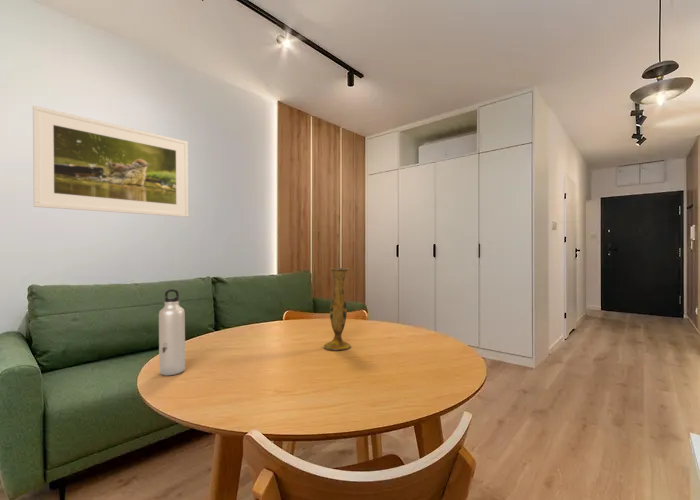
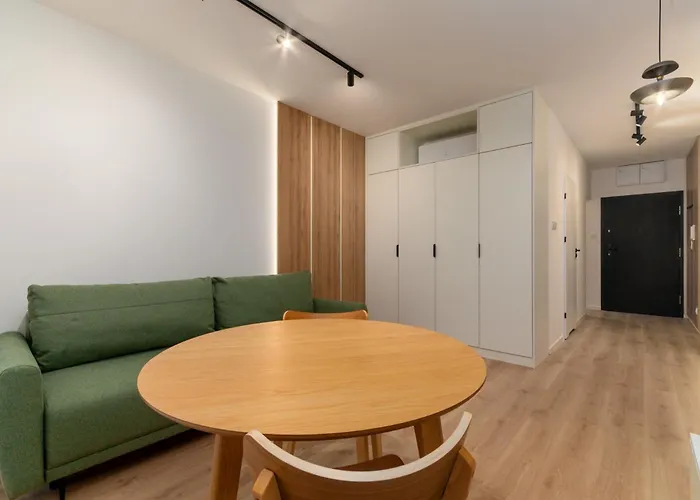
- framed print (121, 169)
- water bottle (172, 330)
- vase (337, 307)
